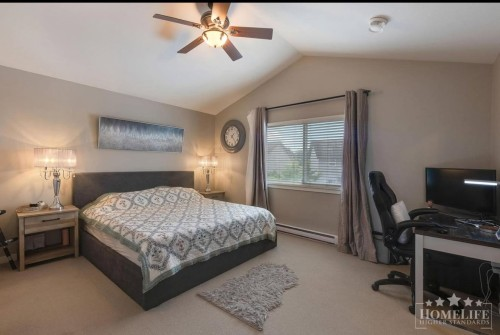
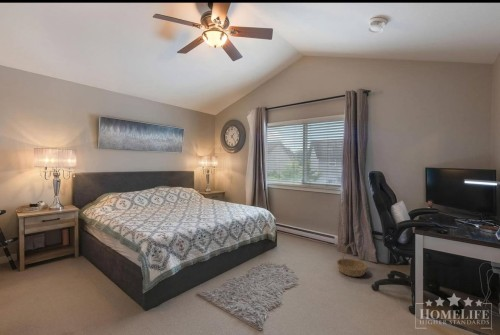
+ basket (351, 259)
